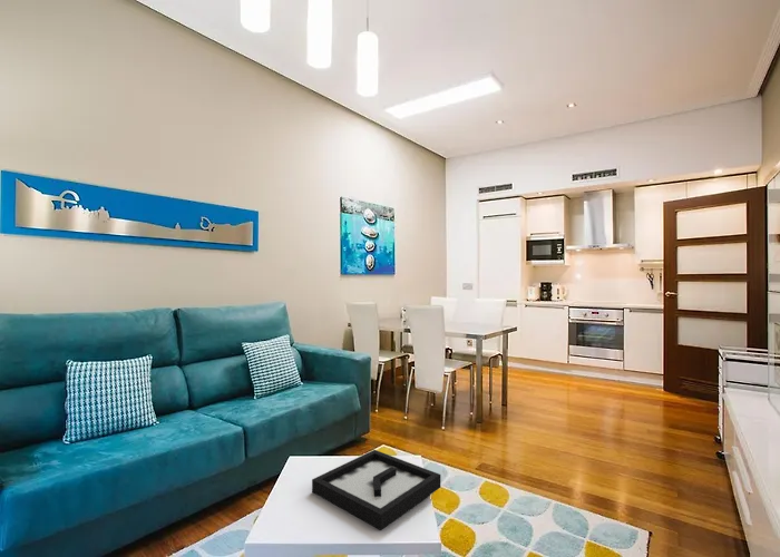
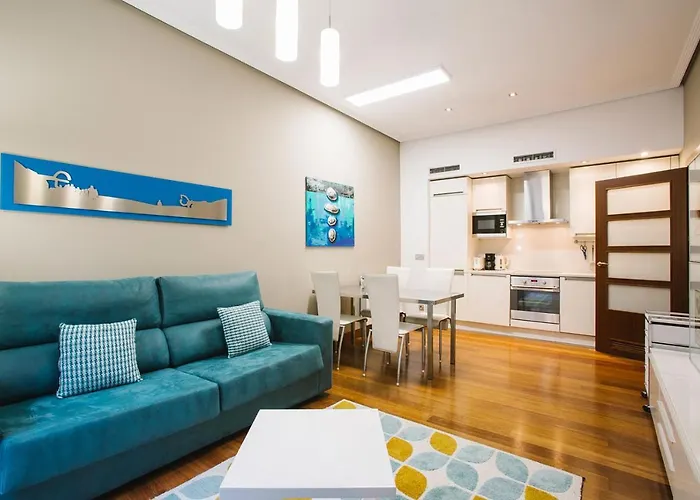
- decorative tray (377, 483)
